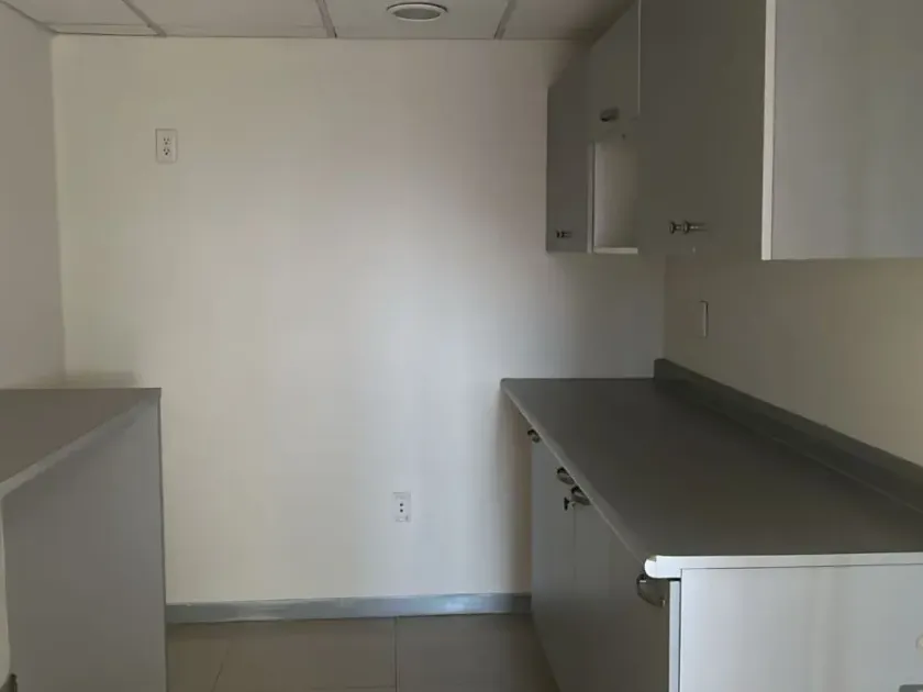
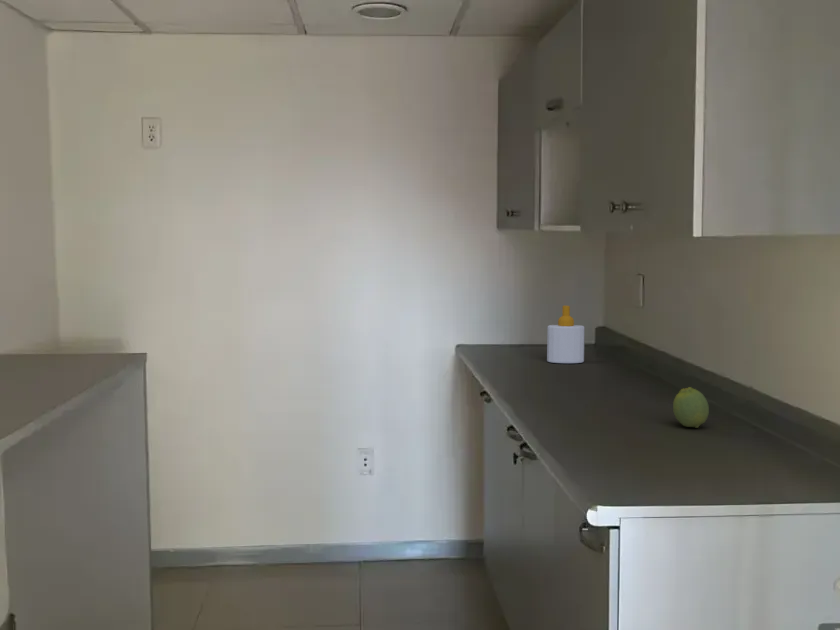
+ fruit (690, 407)
+ soap bottle (565, 334)
